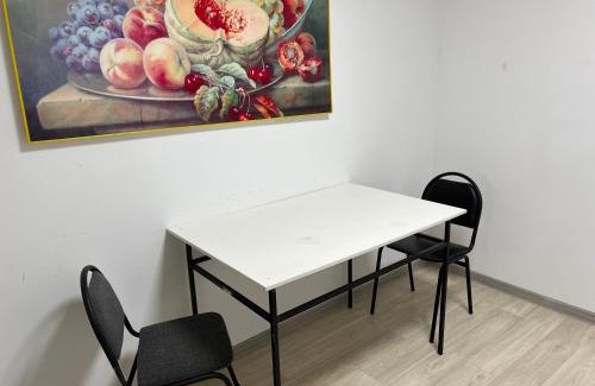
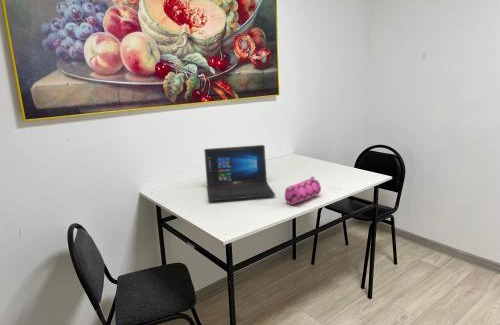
+ pencil case (302, 190)
+ laptop (238, 171)
